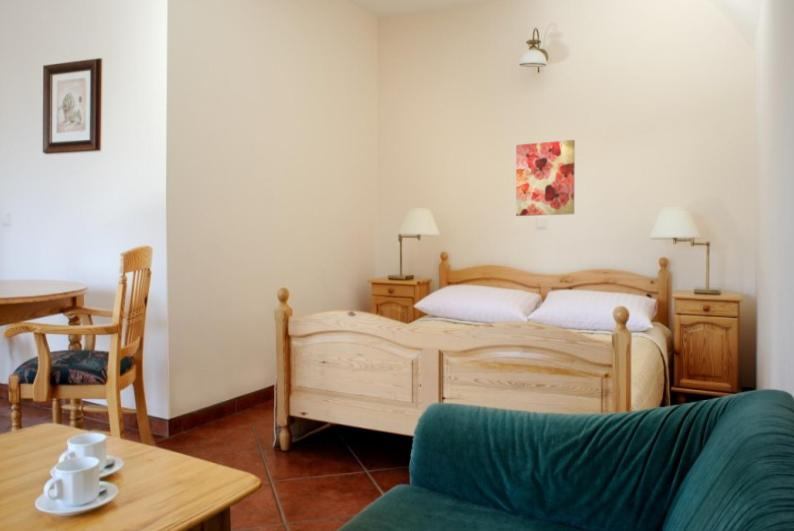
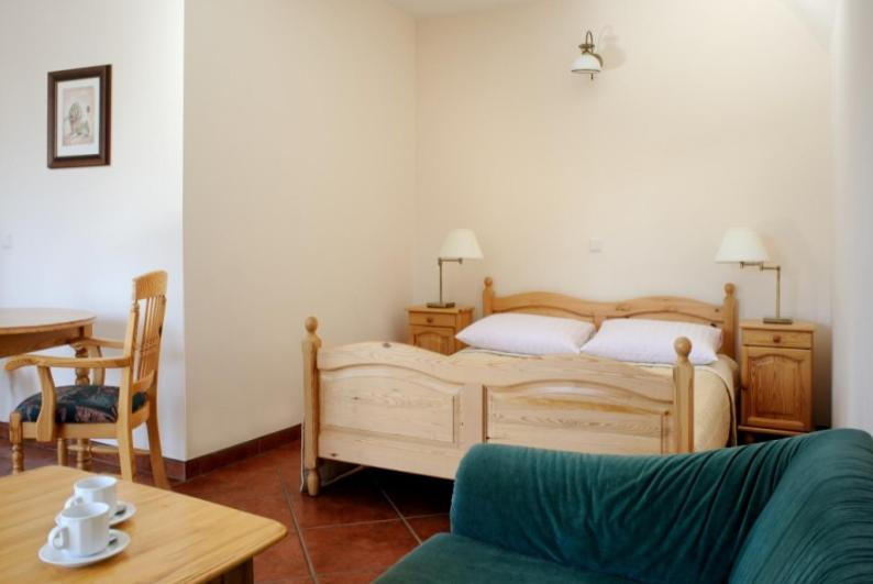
- wall art (544, 178)
